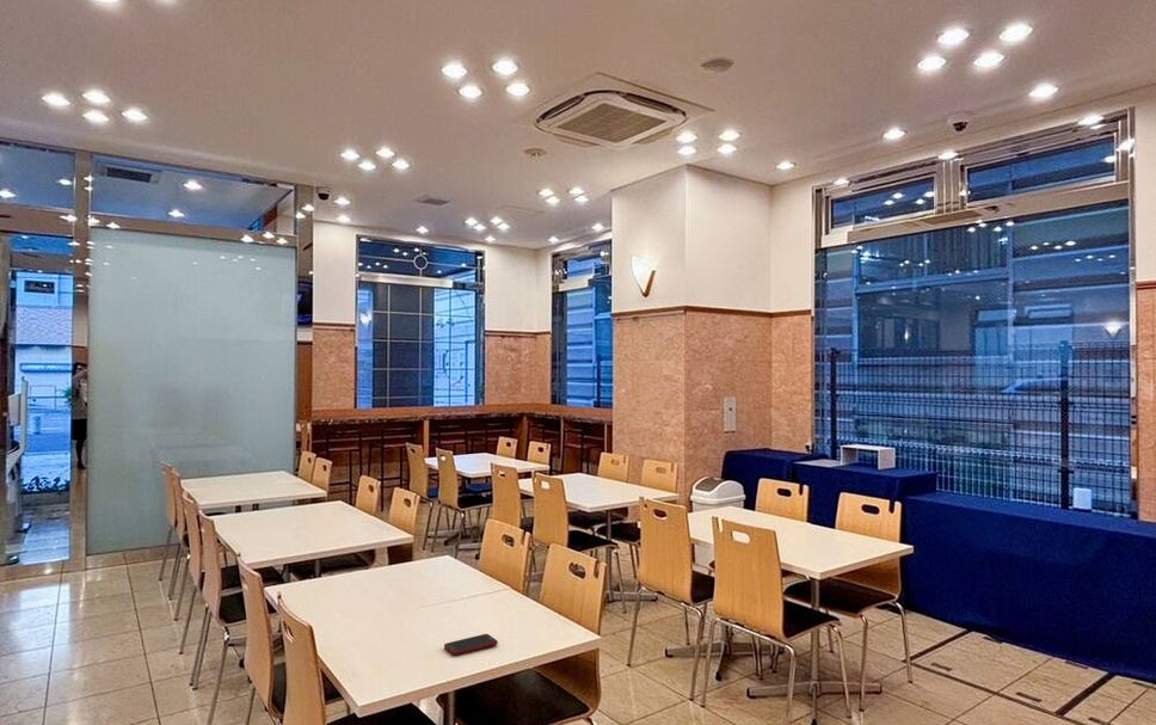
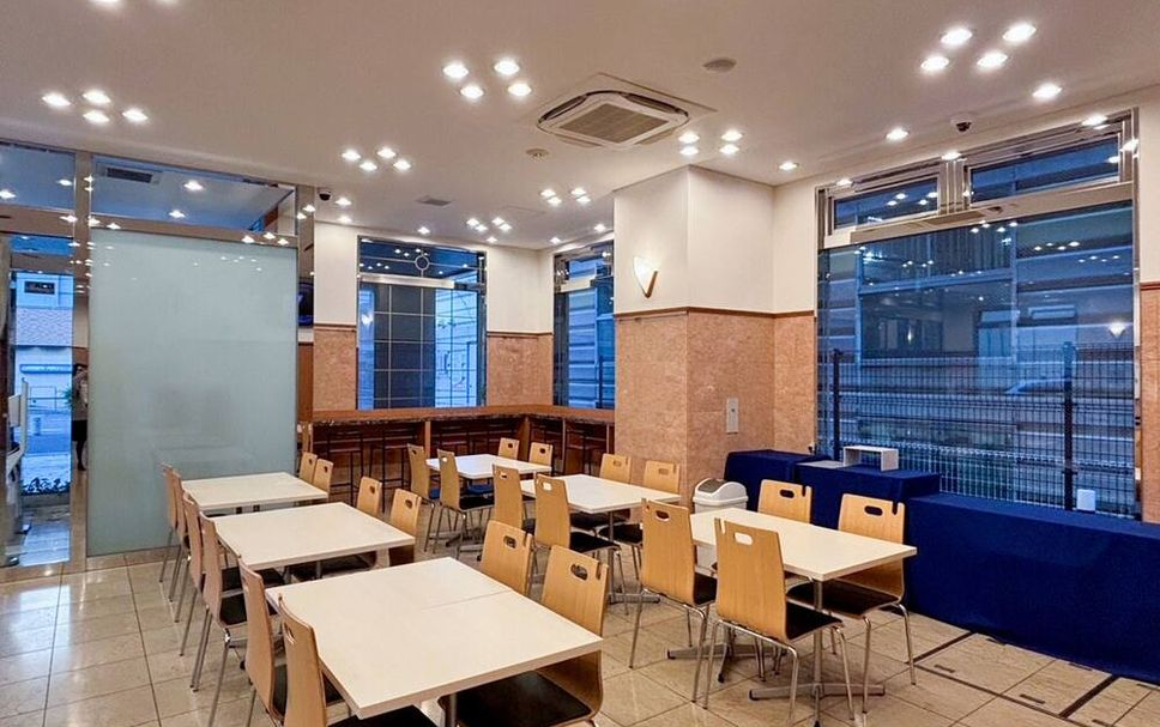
- cell phone (471, 644)
